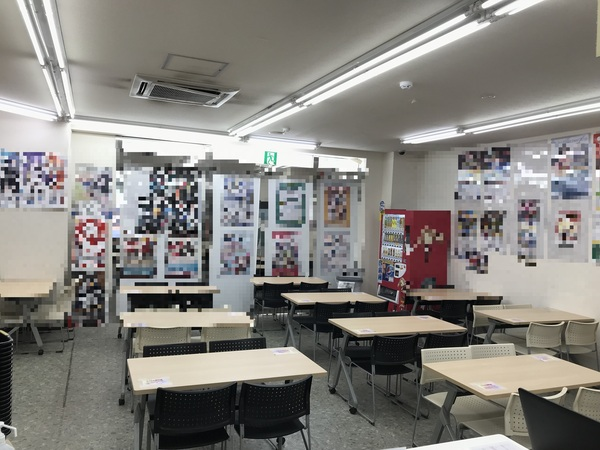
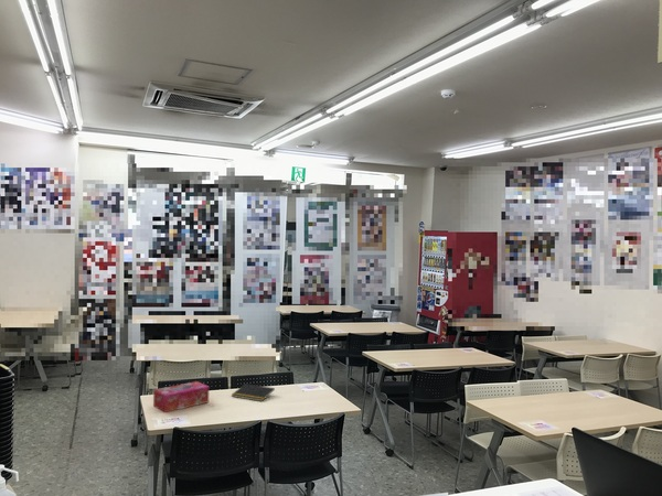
+ notepad (253, 391)
+ tissue box (181, 396)
